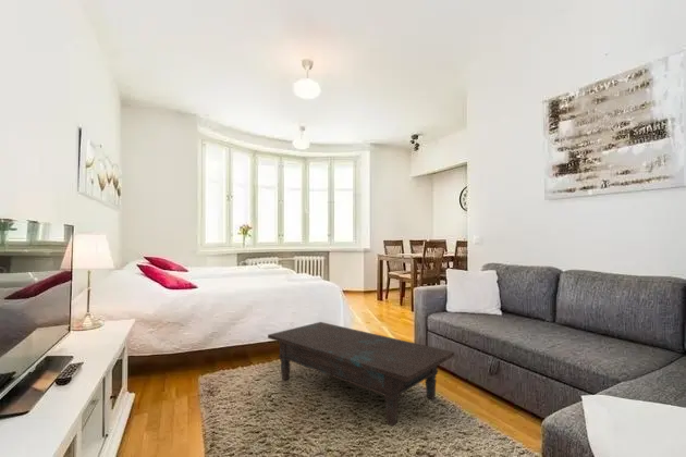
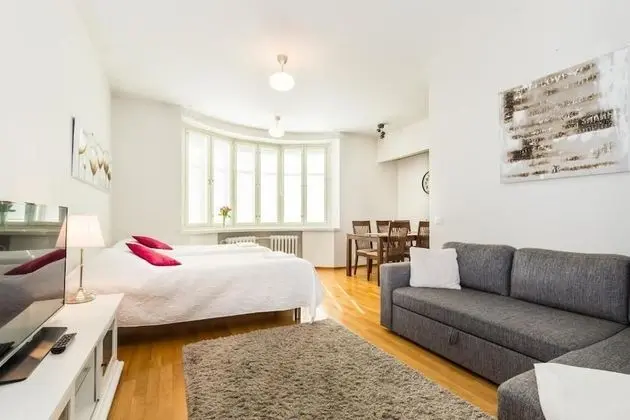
- coffee table (353, 365)
